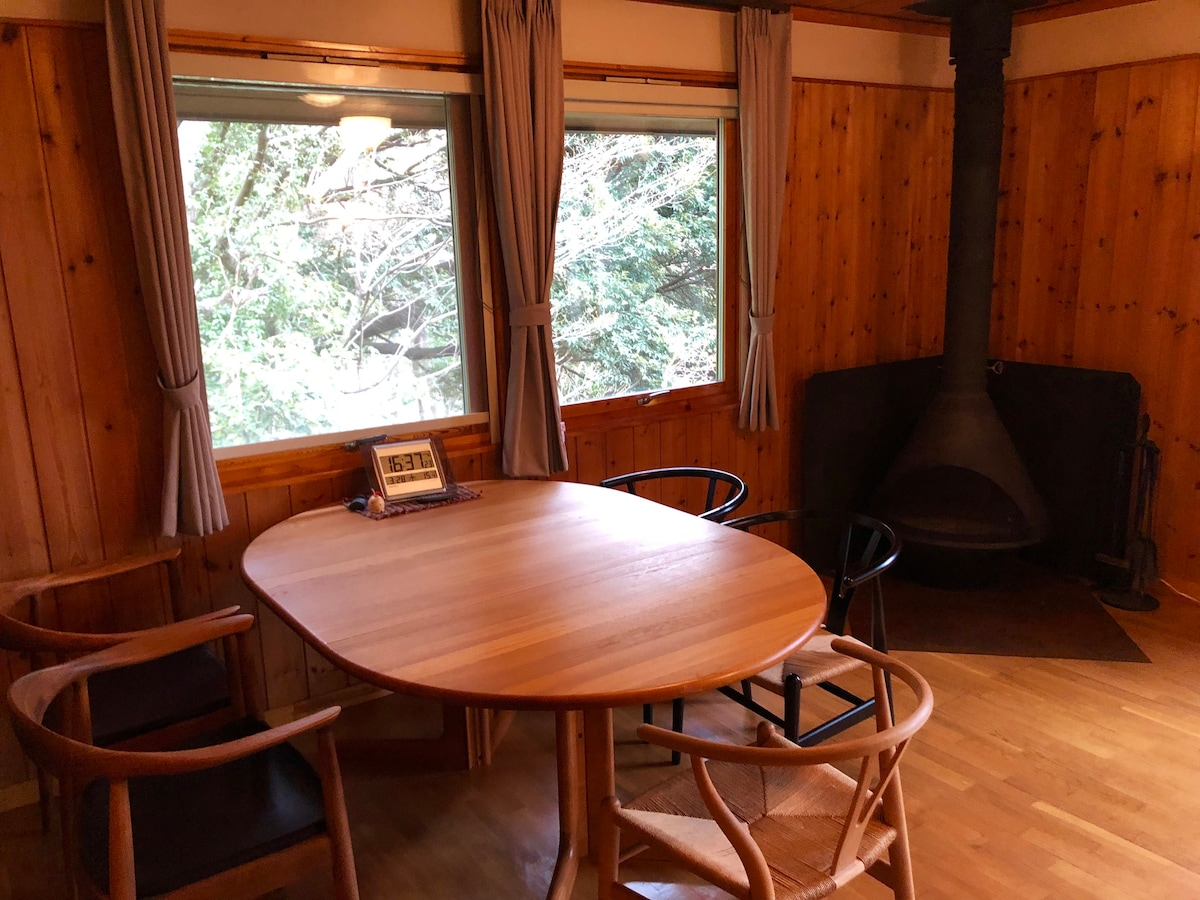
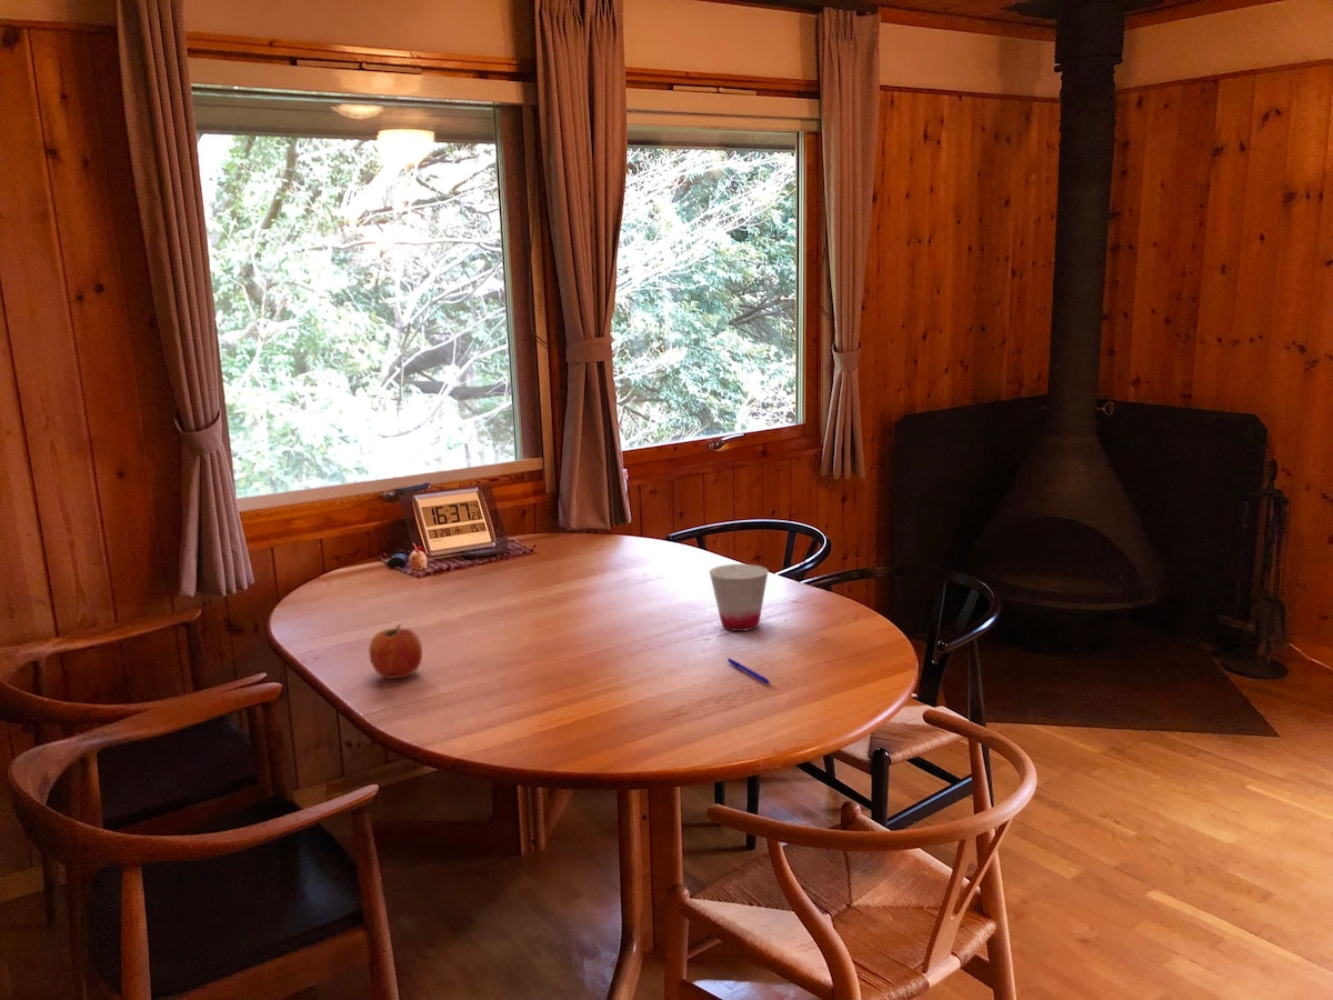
+ pen (749, 671)
+ cup (739, 598)
+ fruit (394, 650)
